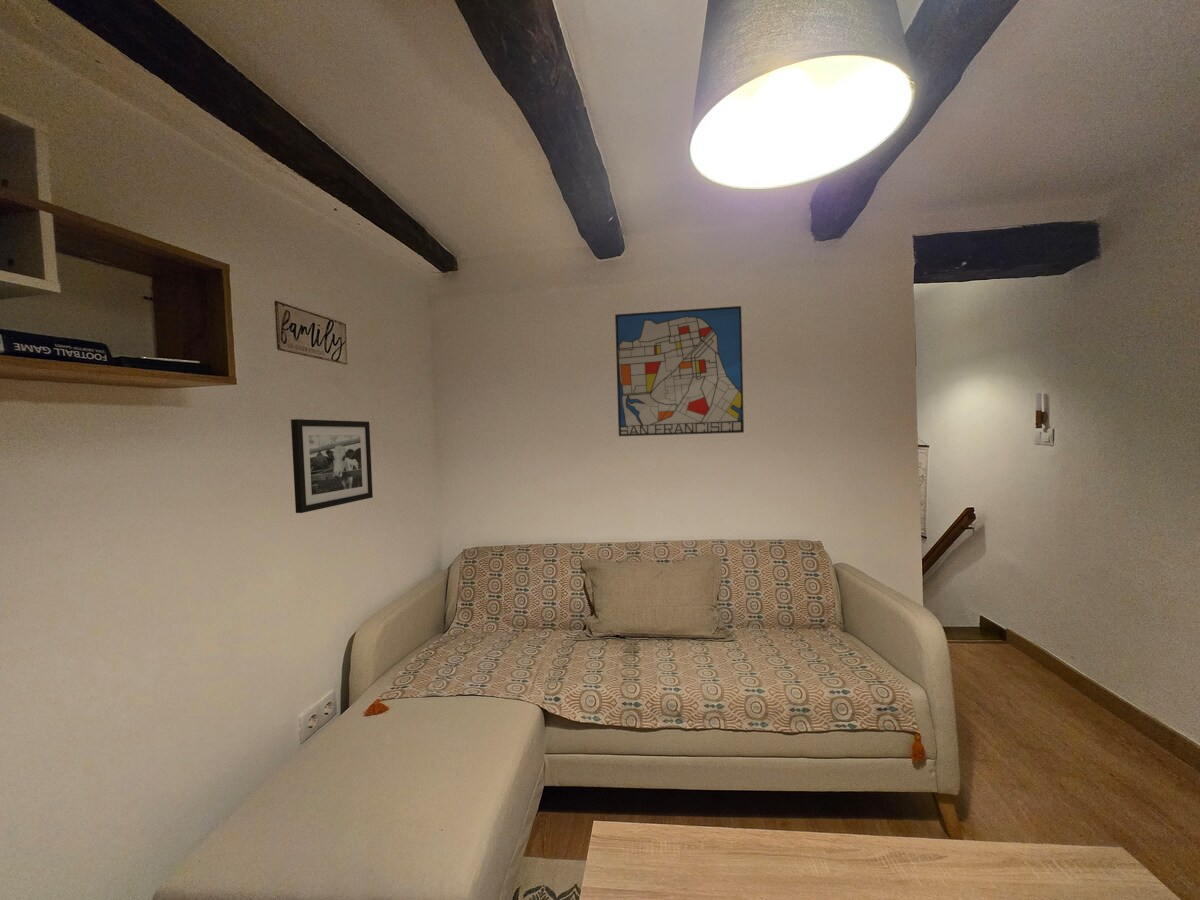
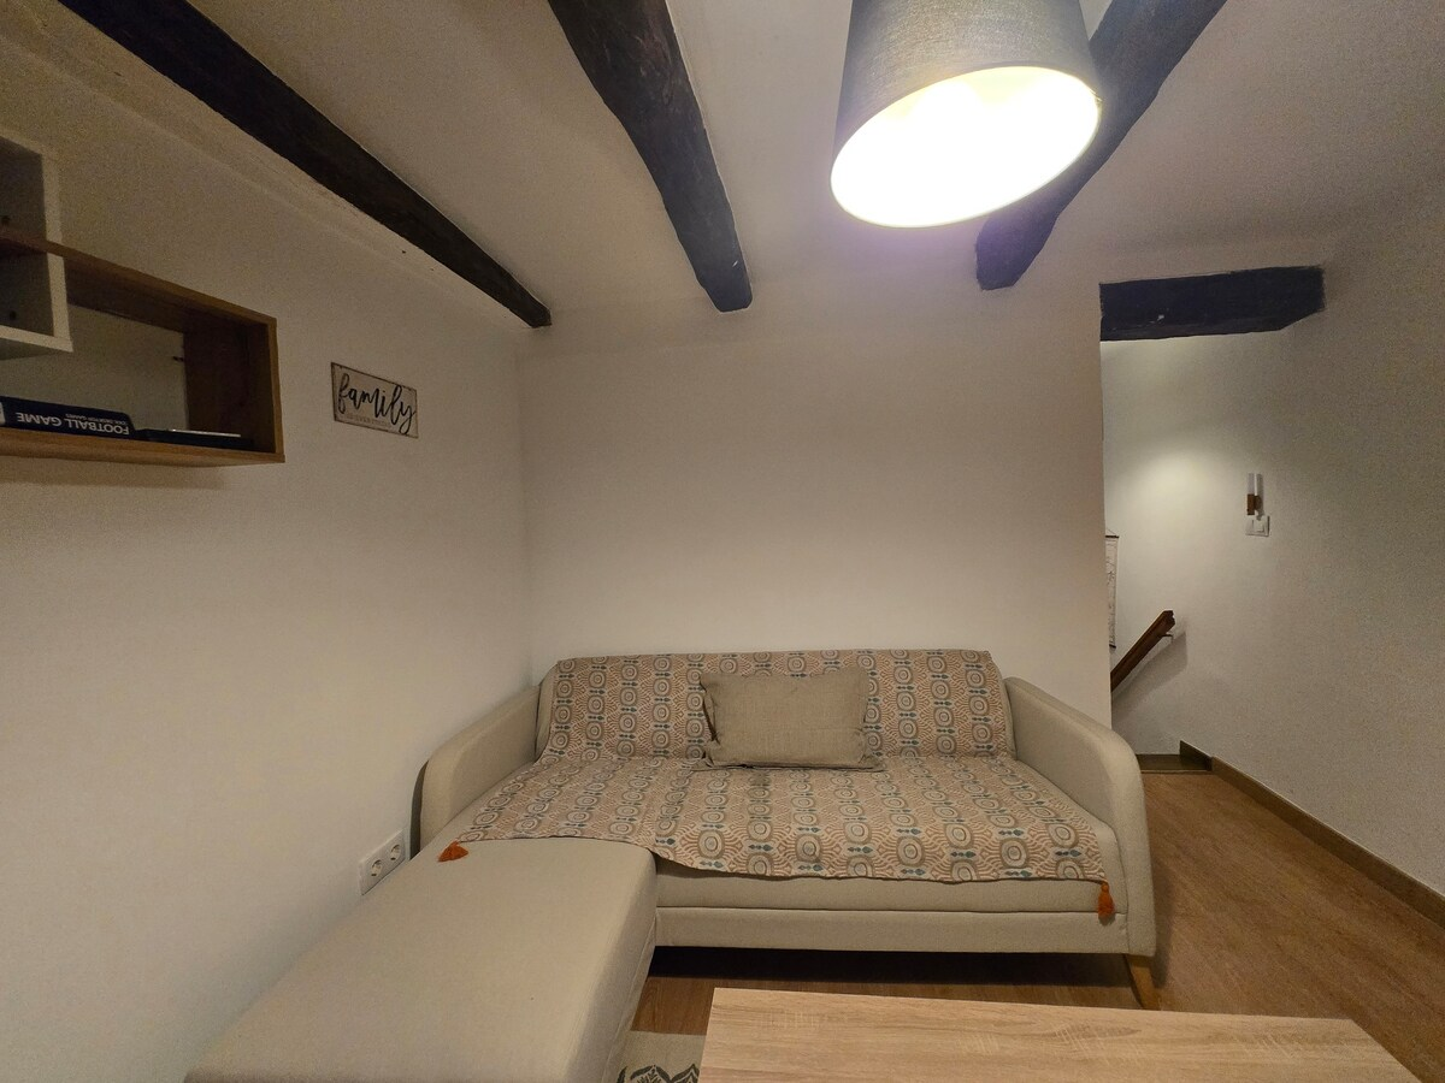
- wall art (678, 372)
- picture frame (336, 462)
